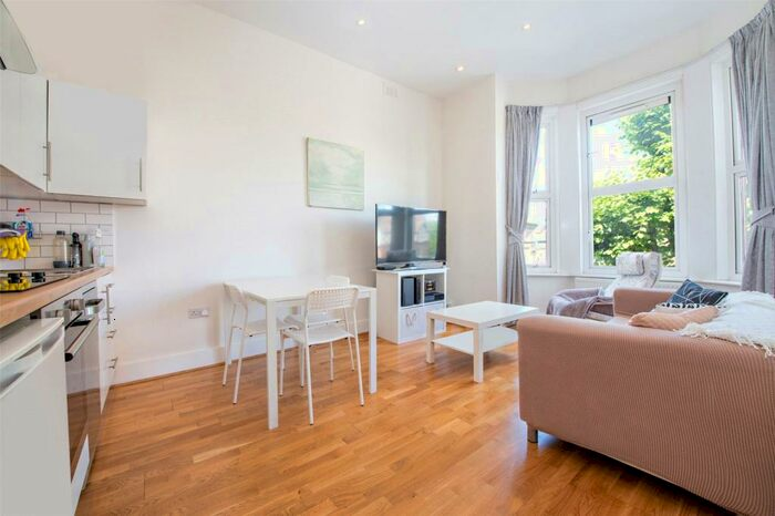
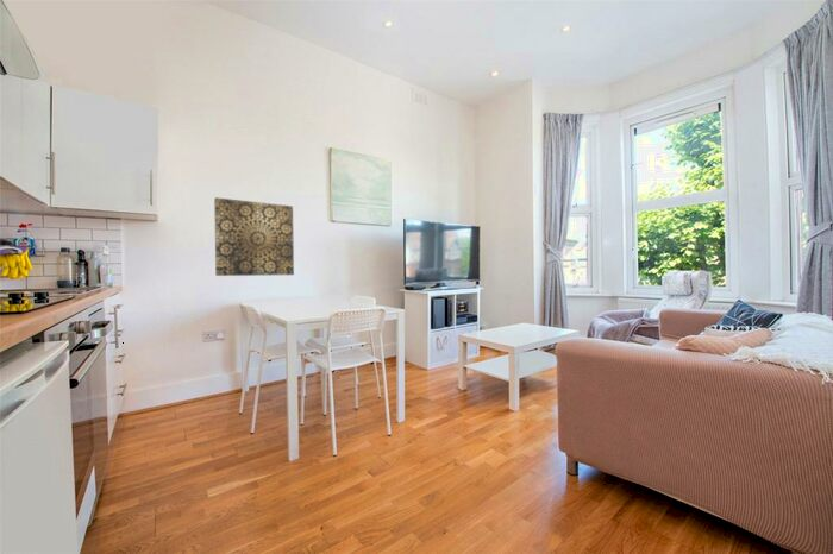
+ wall art (256, 238)
